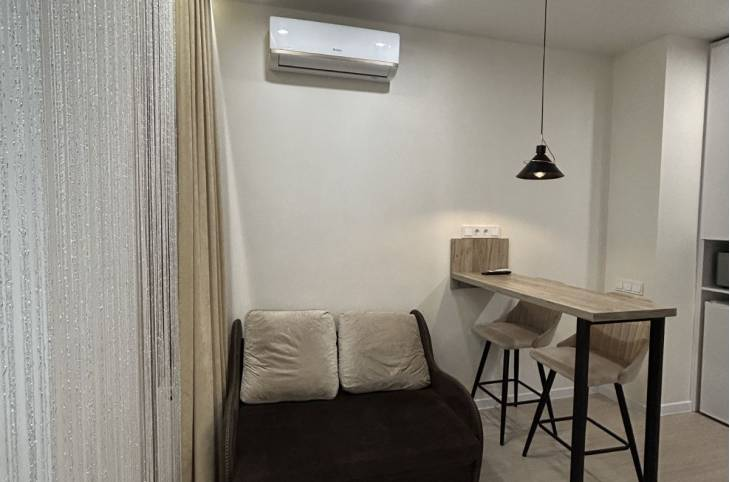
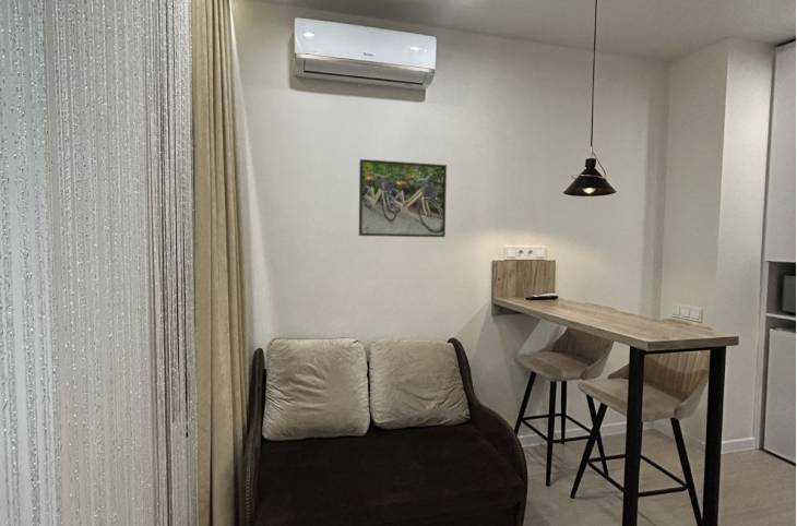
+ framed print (403, 199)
